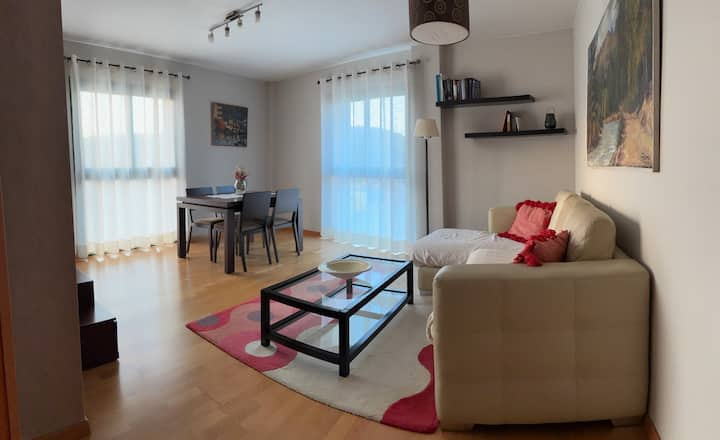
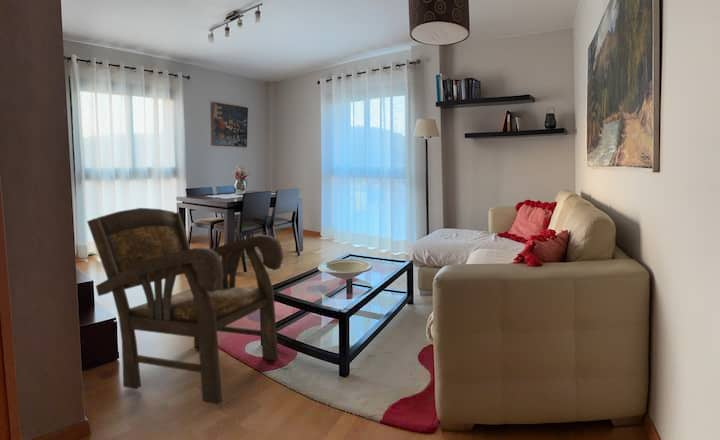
+ armchair (193, 290)
